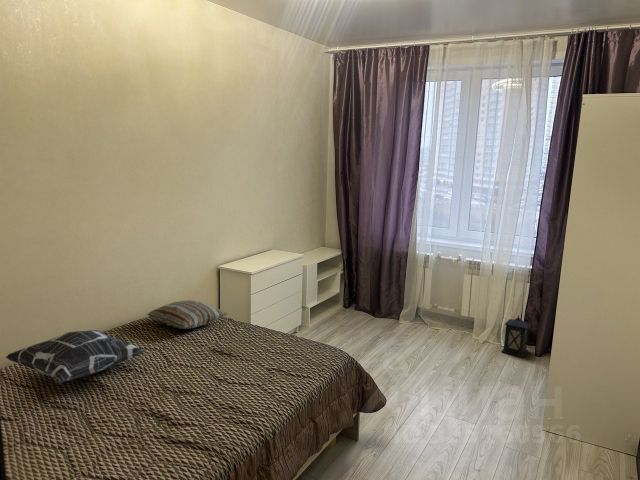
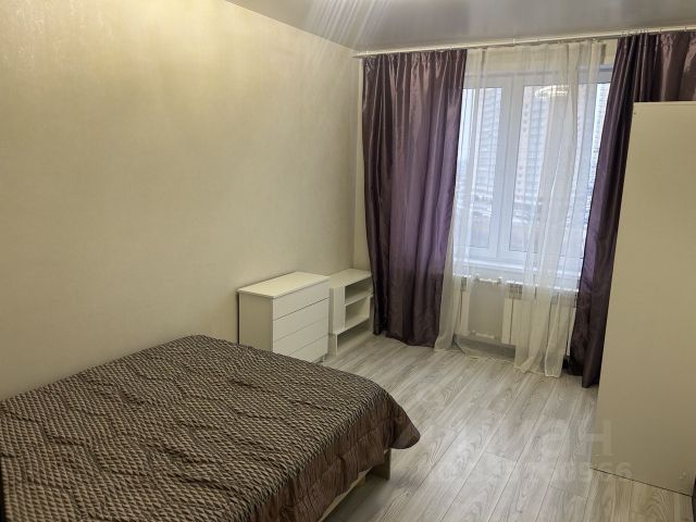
- decorative pillow (78, 352)
- pillow (187, 313)
- lantern (516, 333)
